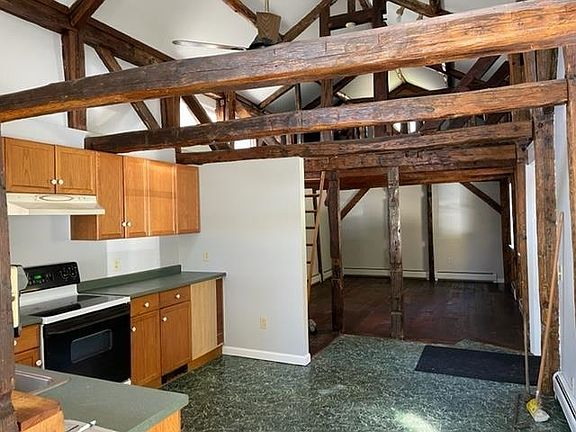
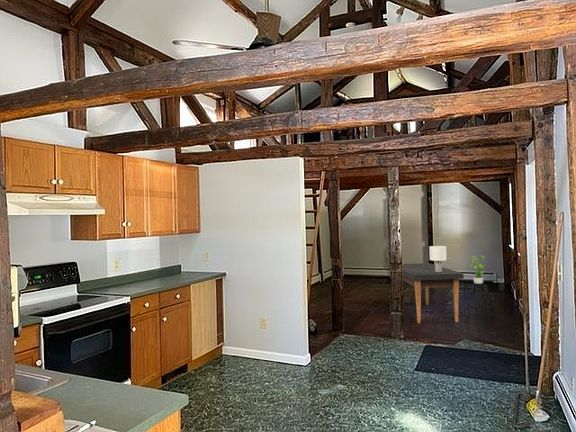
+ lamp (438, 259)
+ dining table (420, 290)
+ potted plant (476, 269)
